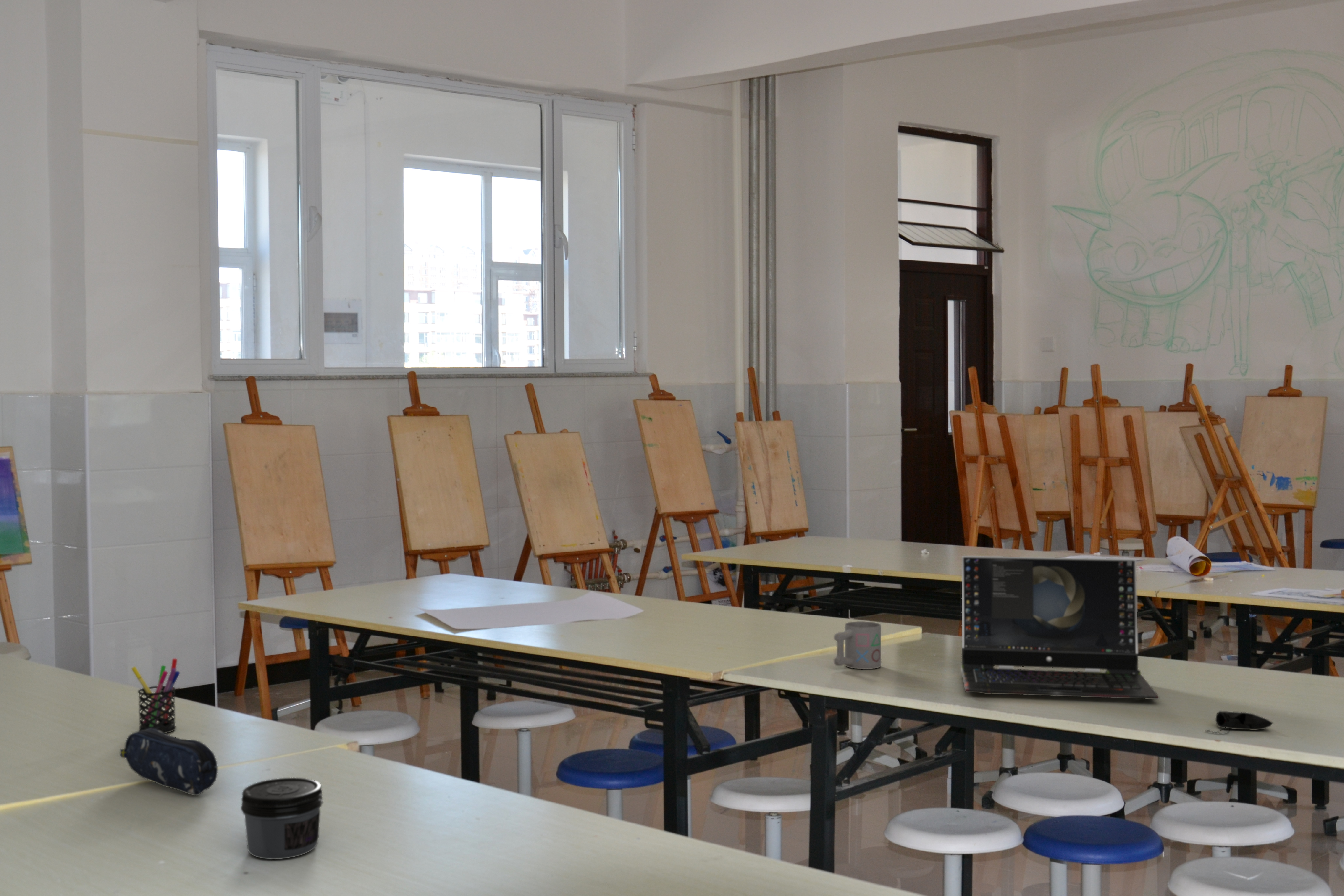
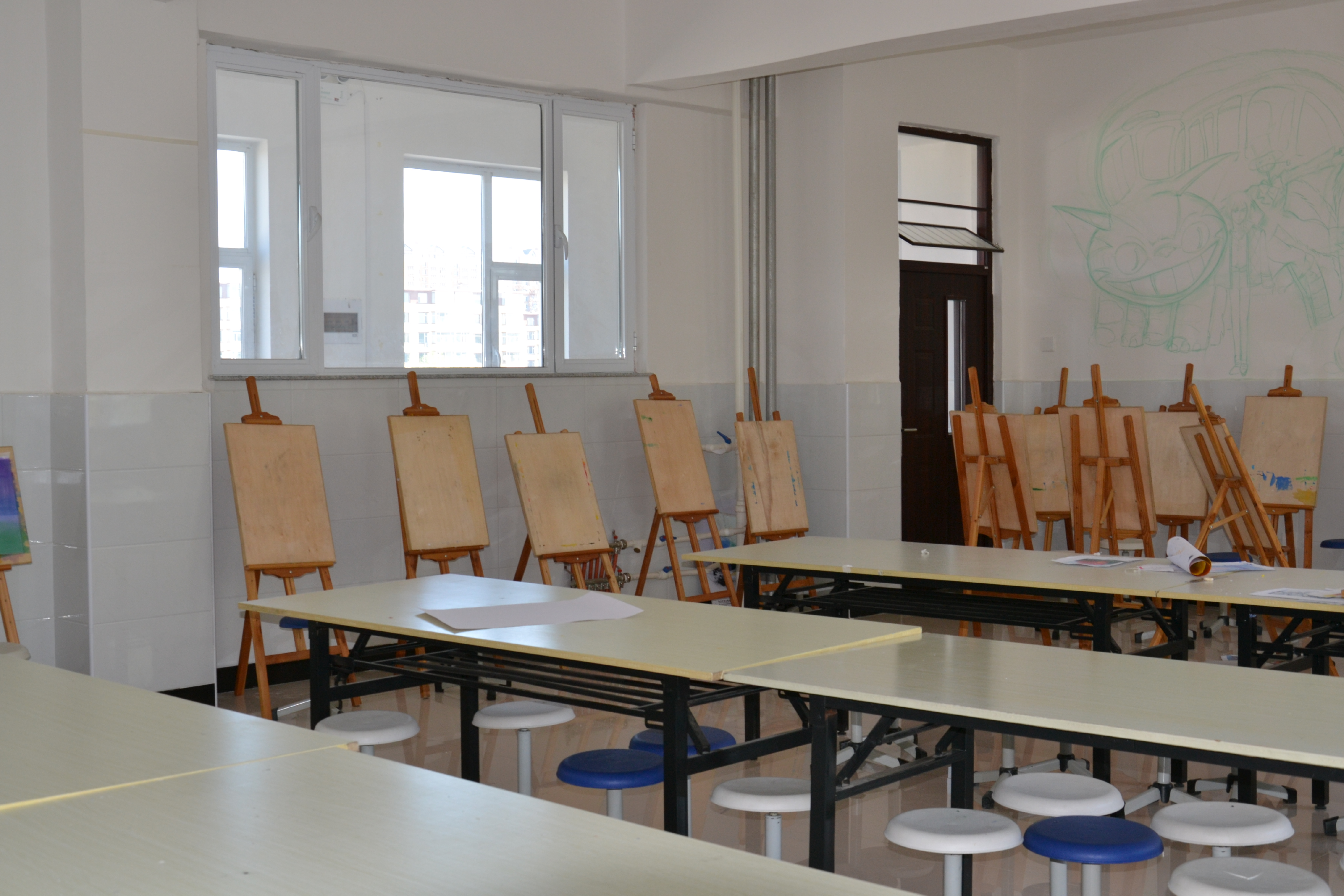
- laptop computer (1054, 626)
- jar (283, 818)
- mug (856, 646)
- pouch (1236, 721)
- pencil case (171, 761)
- pen holder (160, 694)
